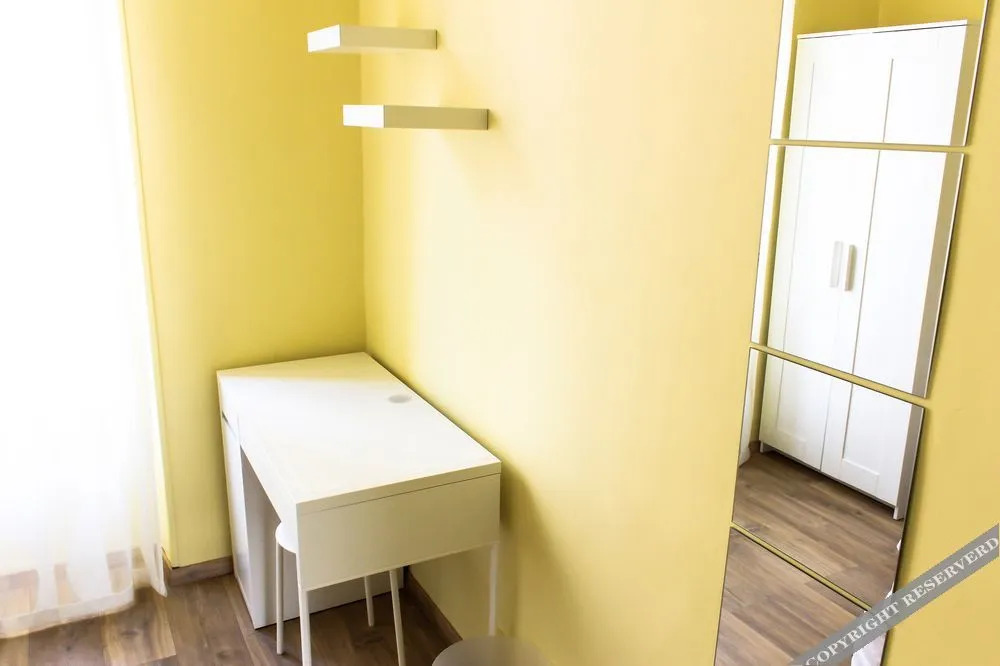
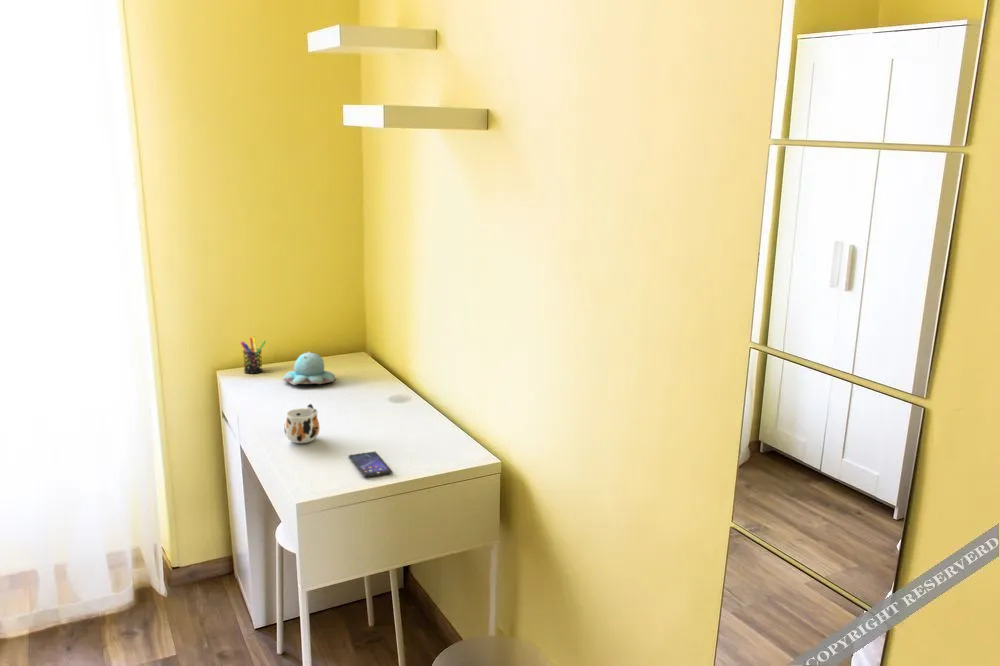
+ smartphone (370, 463)
+ pen holder (254, 353)
+ candle (308, 366)
+ mug (300, 422)
